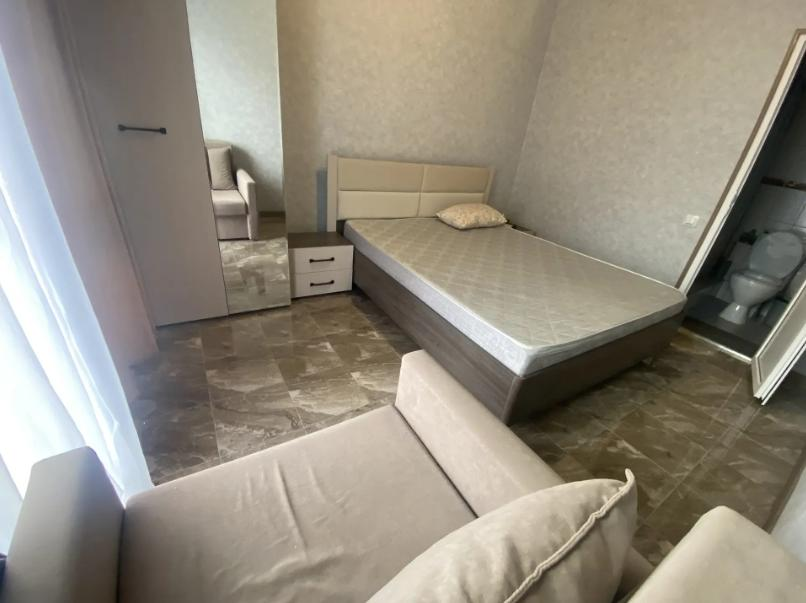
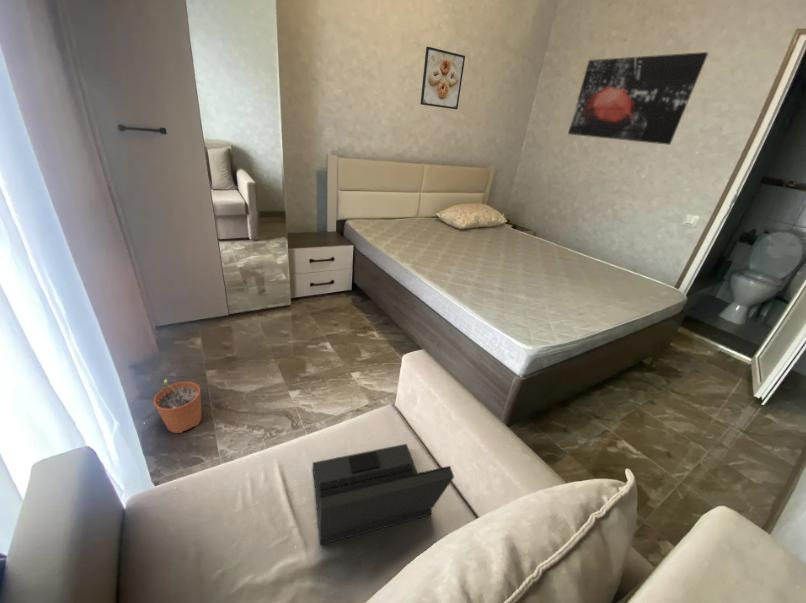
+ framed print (442, 80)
+ plant pot (179, 401)
+ laptop (373, 470)
+ wall art (627, 99)
